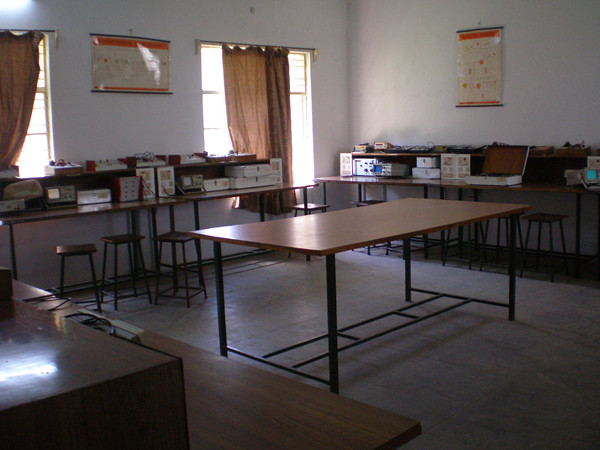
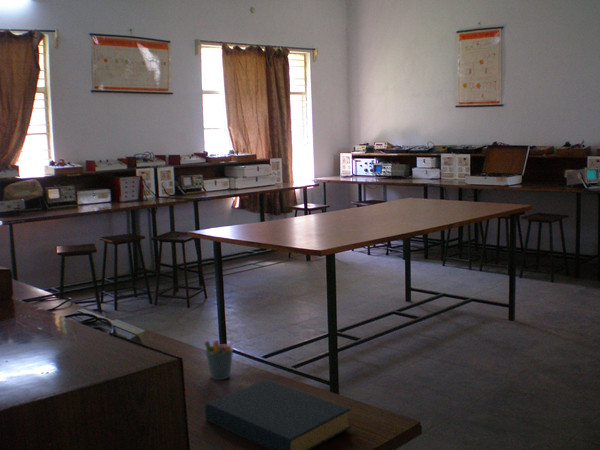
+ pen holder (219, 355)
+ hardback book (277, 415)
